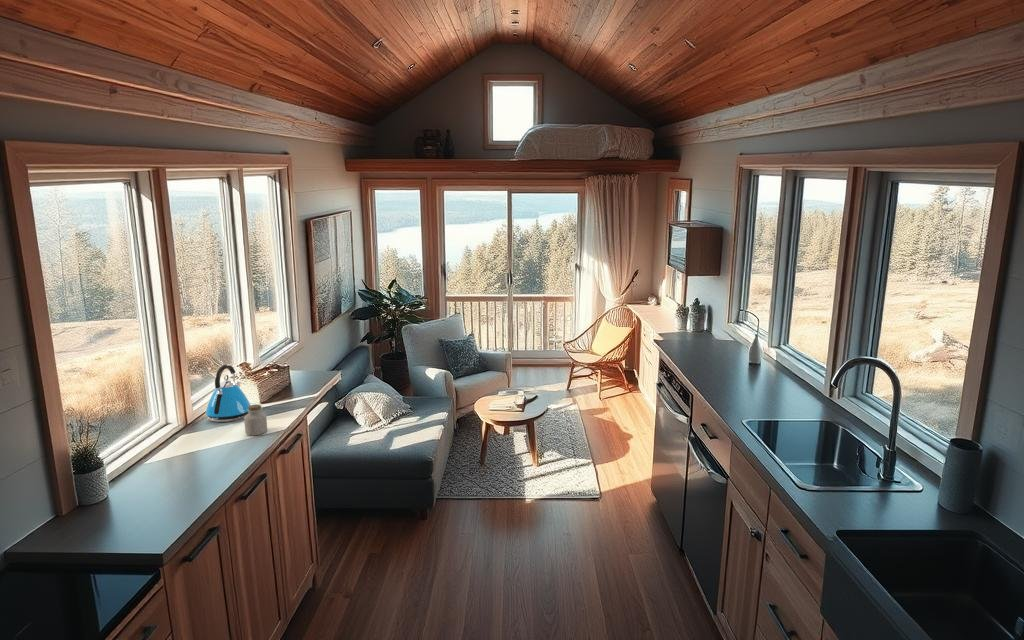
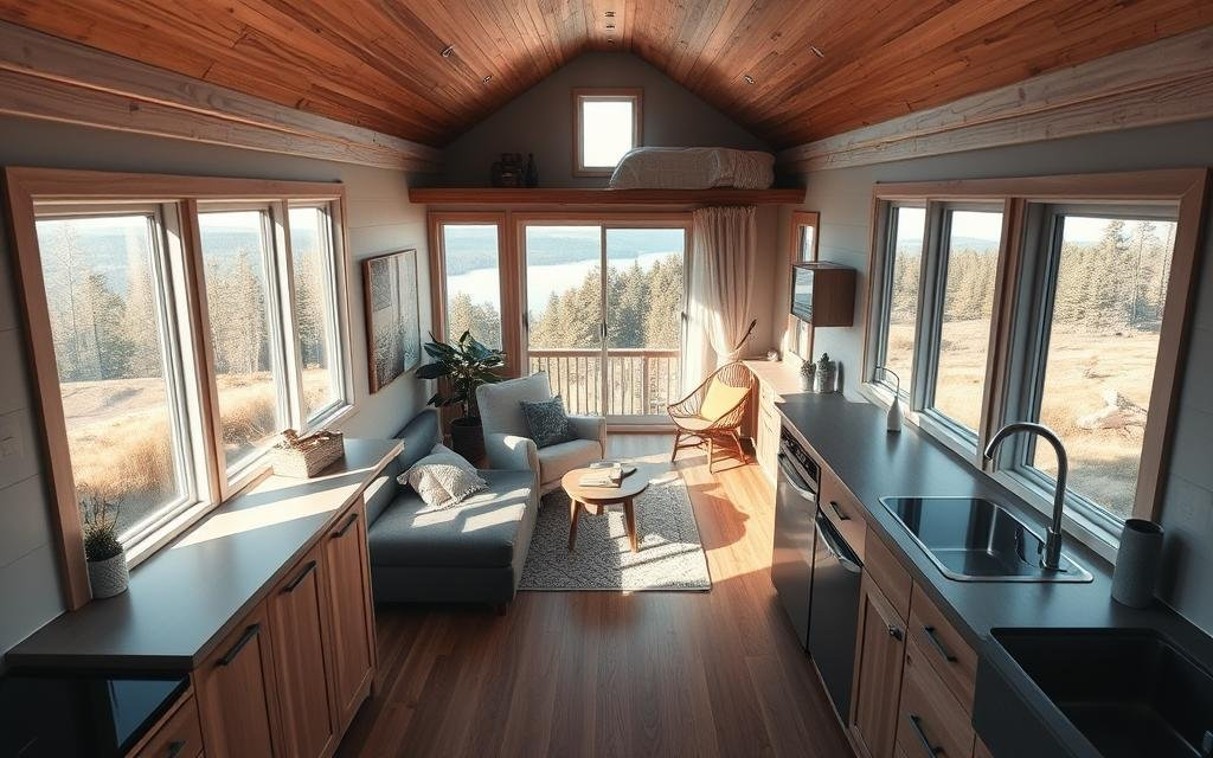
- jar (255, 419)
- kettle (226, 390)
